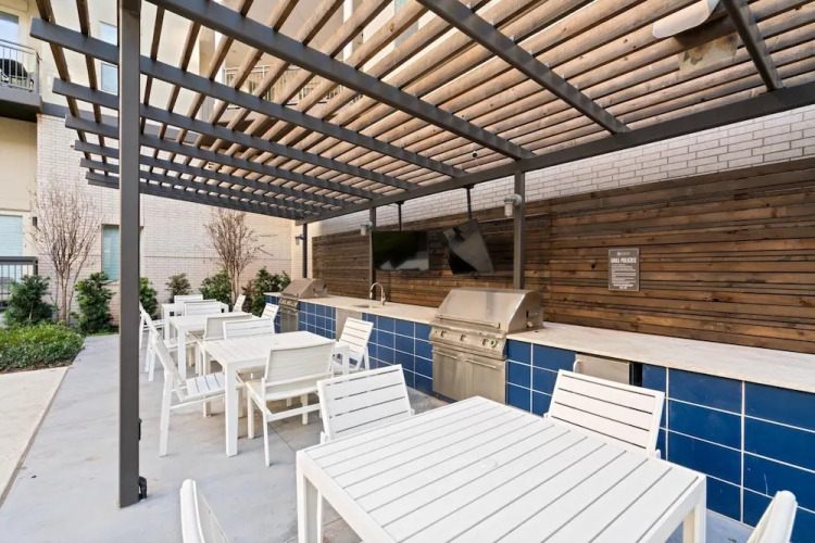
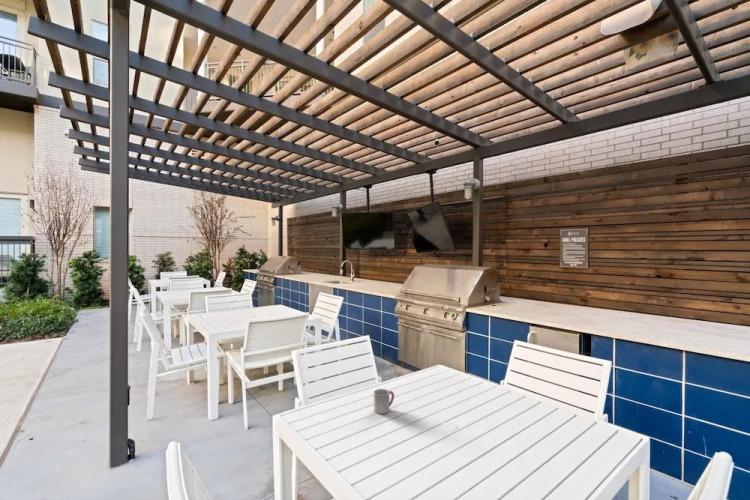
+ cup (384, 400)
